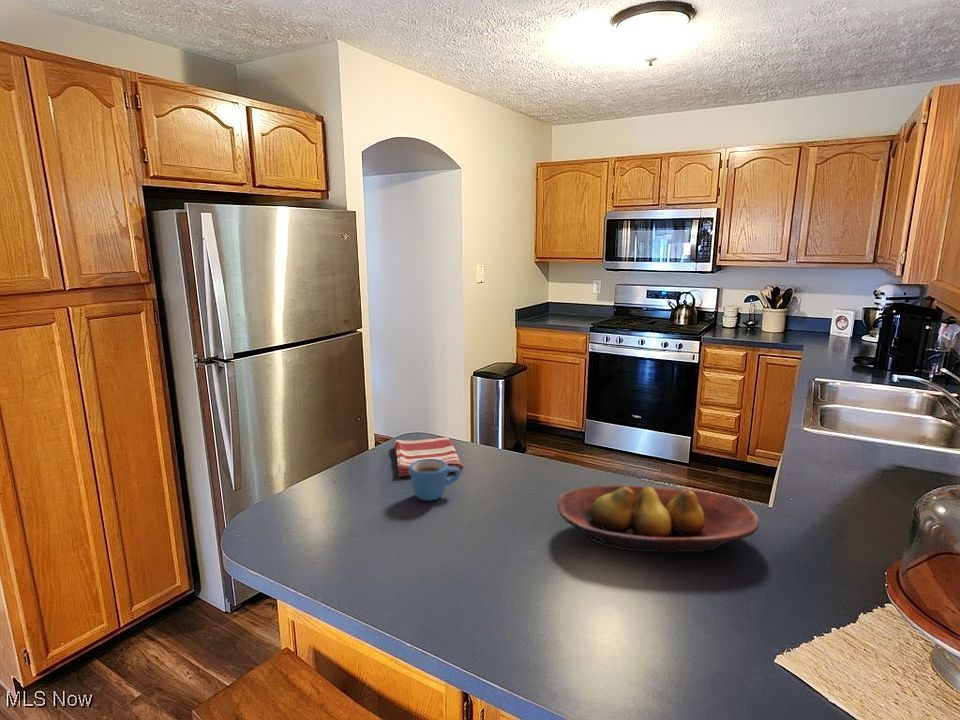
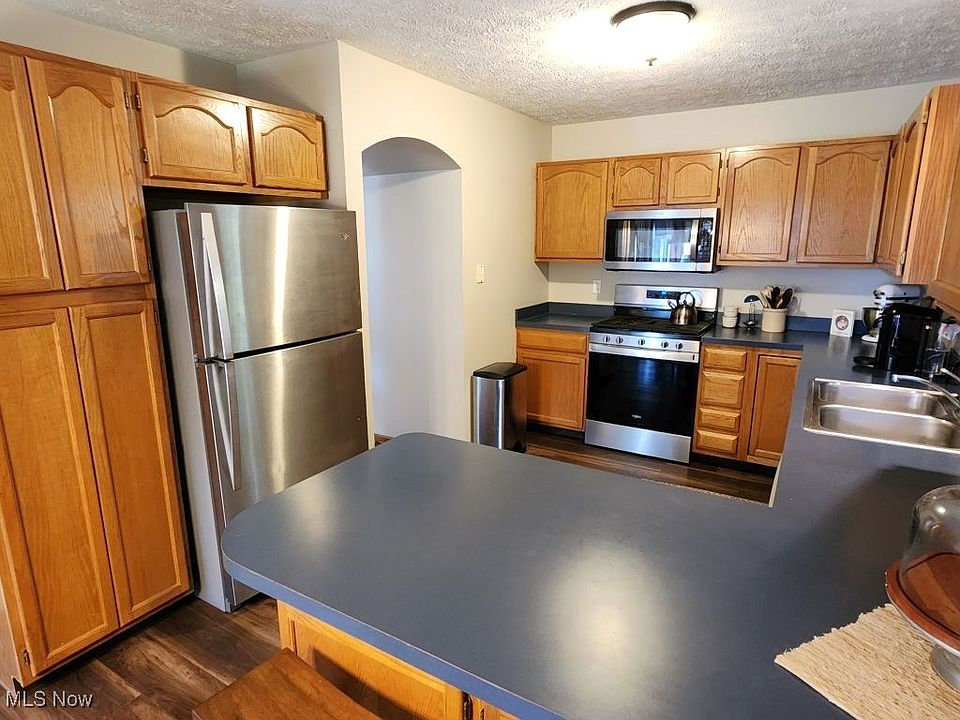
- dish towel (426, 453)
- fruit bowl (655, 512)
- mug (435, 480)
